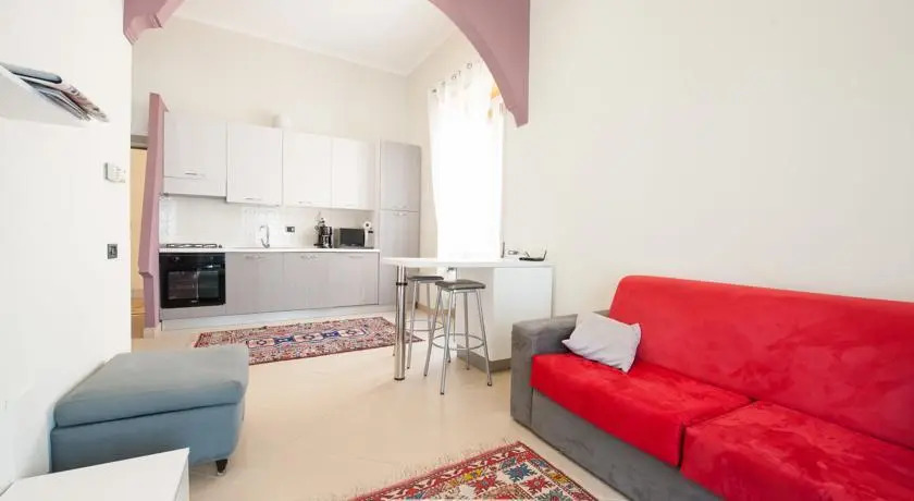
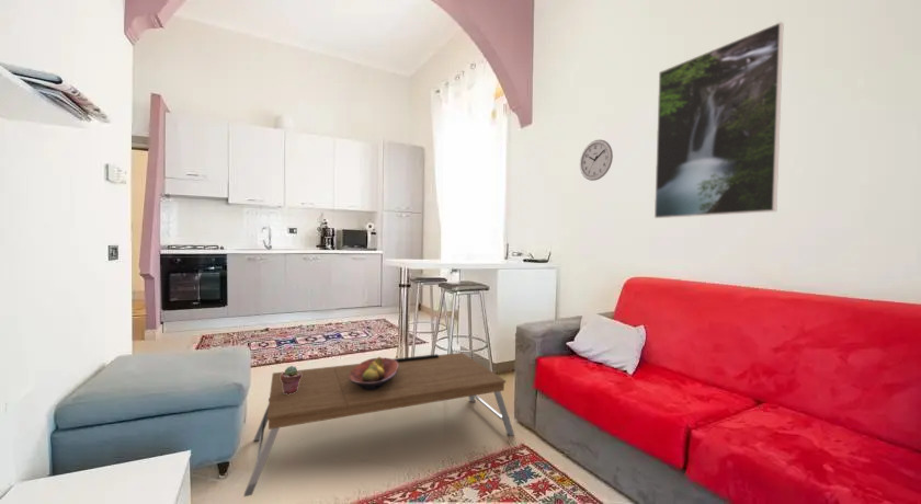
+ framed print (710, 133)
+ coffee table (388, 405)
+ potted succulent (291, 375)
+ wall clock (594, 160)
+ fruit bowl (375, 366)
